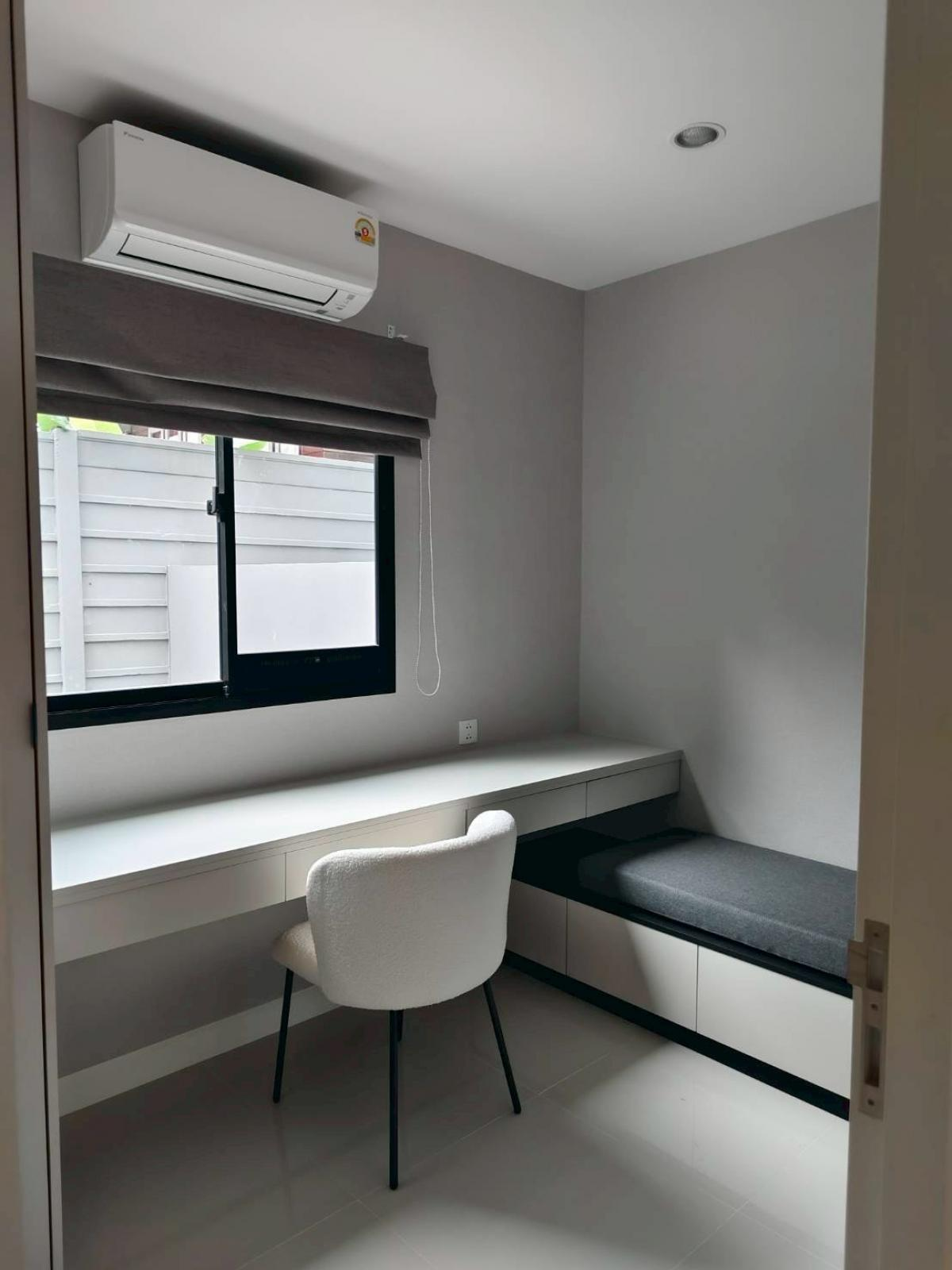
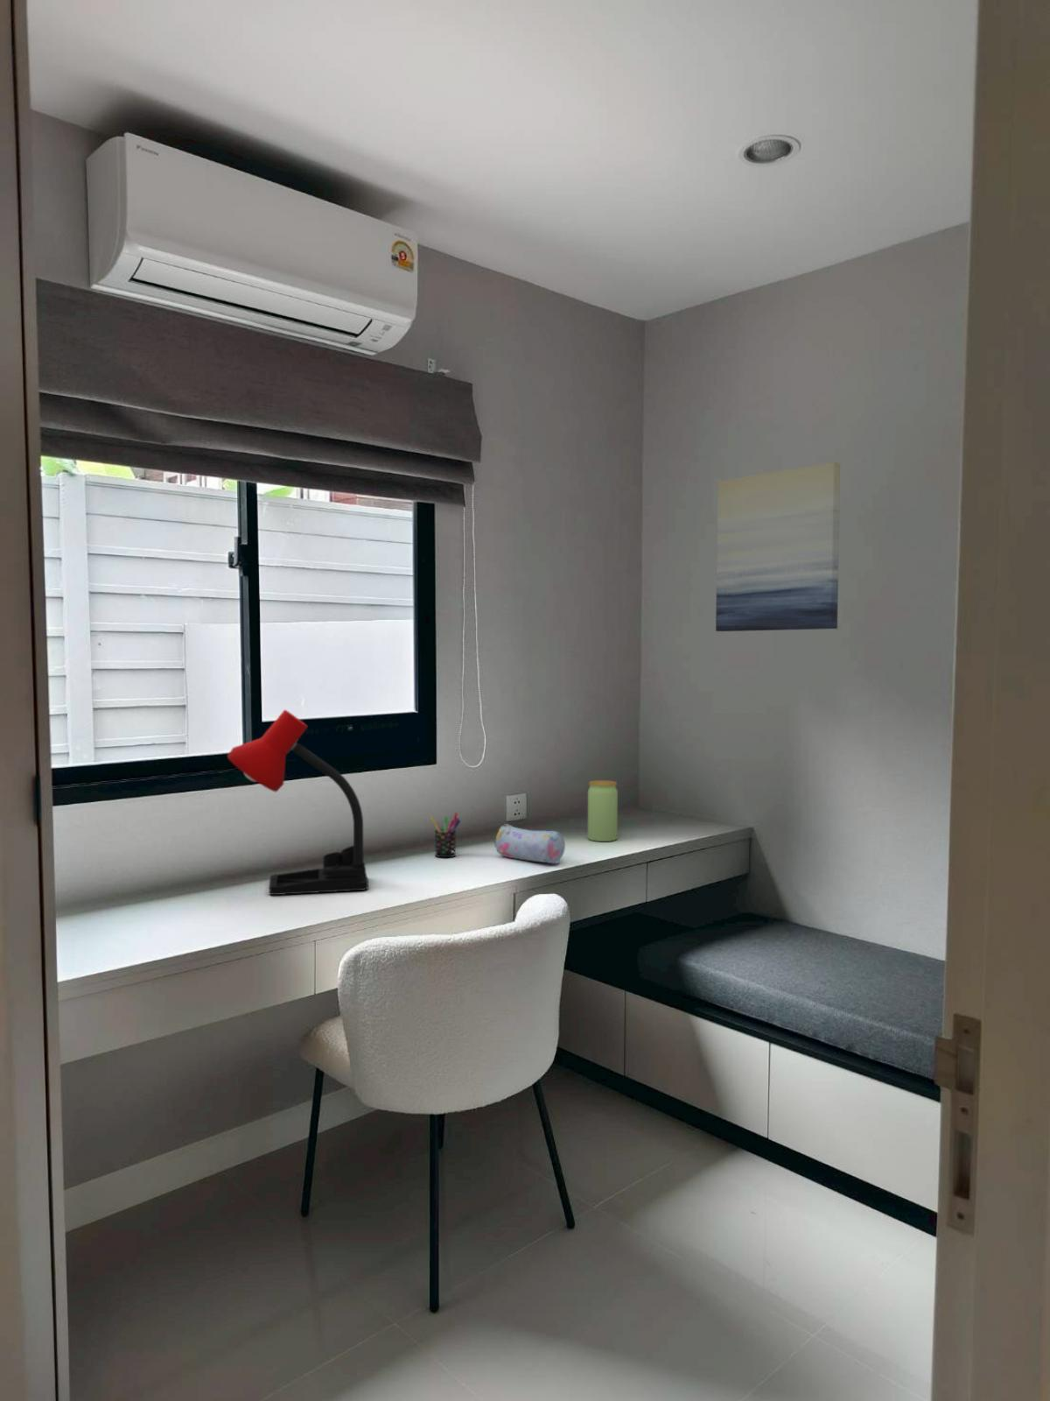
+ wall art (774, 552)
+ jar (602, 810)
+ desk lamp (282, 784)
+ pencil case (529, 843)
+ pen holder (447, 834)
